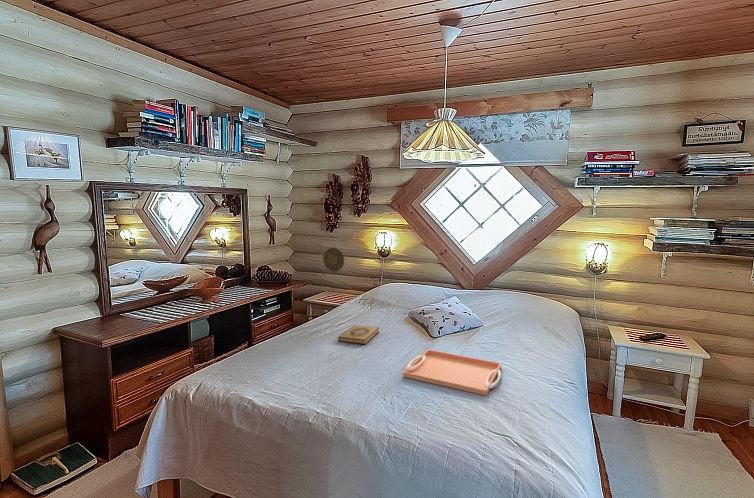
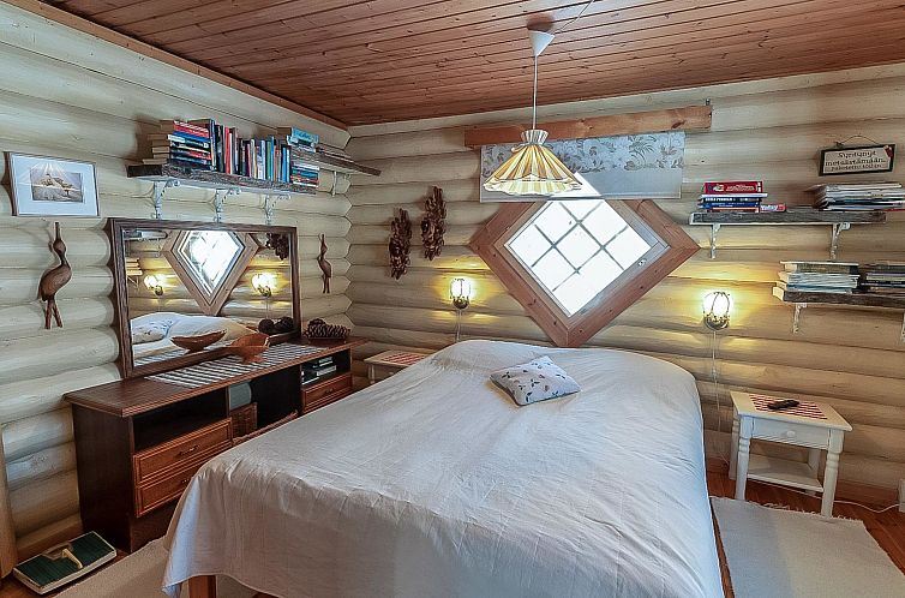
- serving tray (453, 369)
- decorative plate (333, 259)
- hardback book (359, 334)
